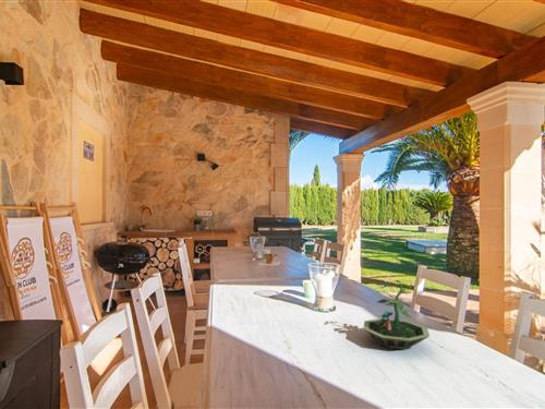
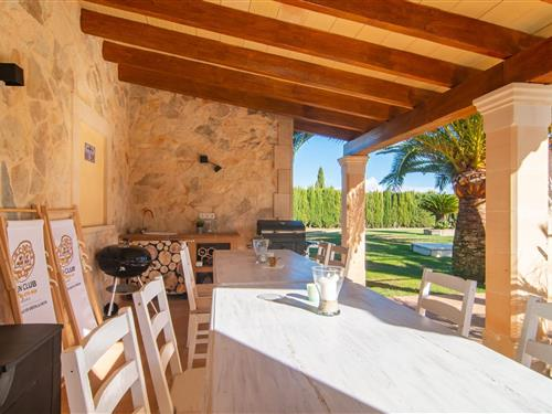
- terrarium (397, 294)
